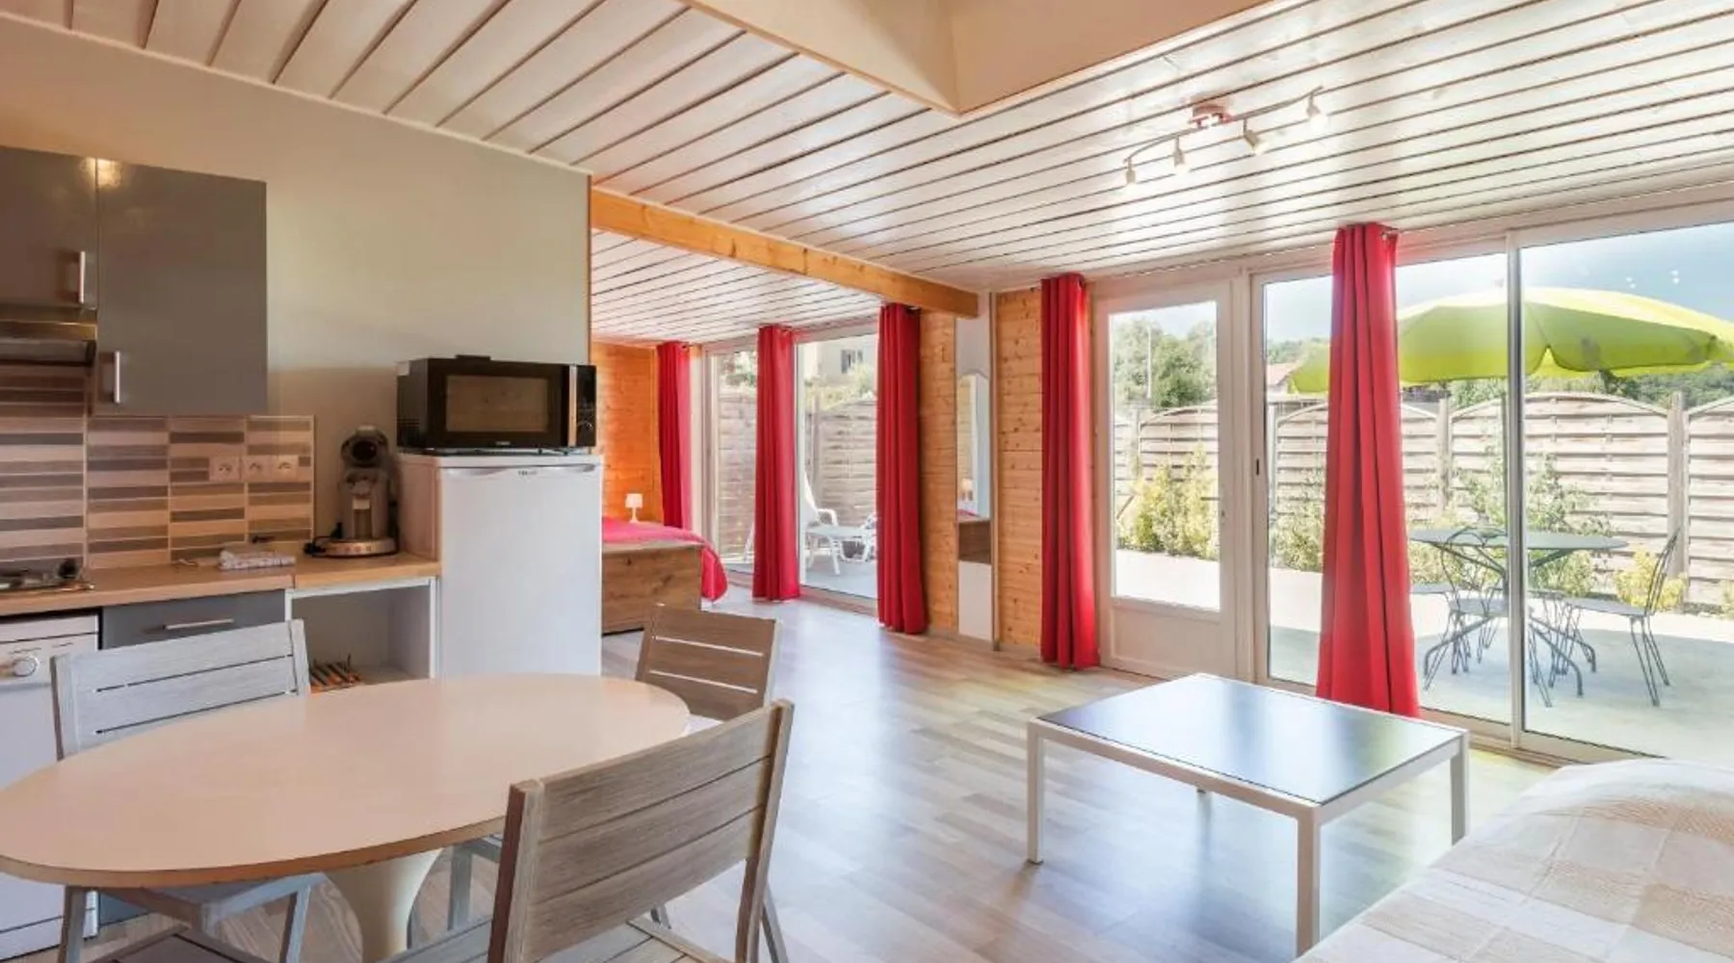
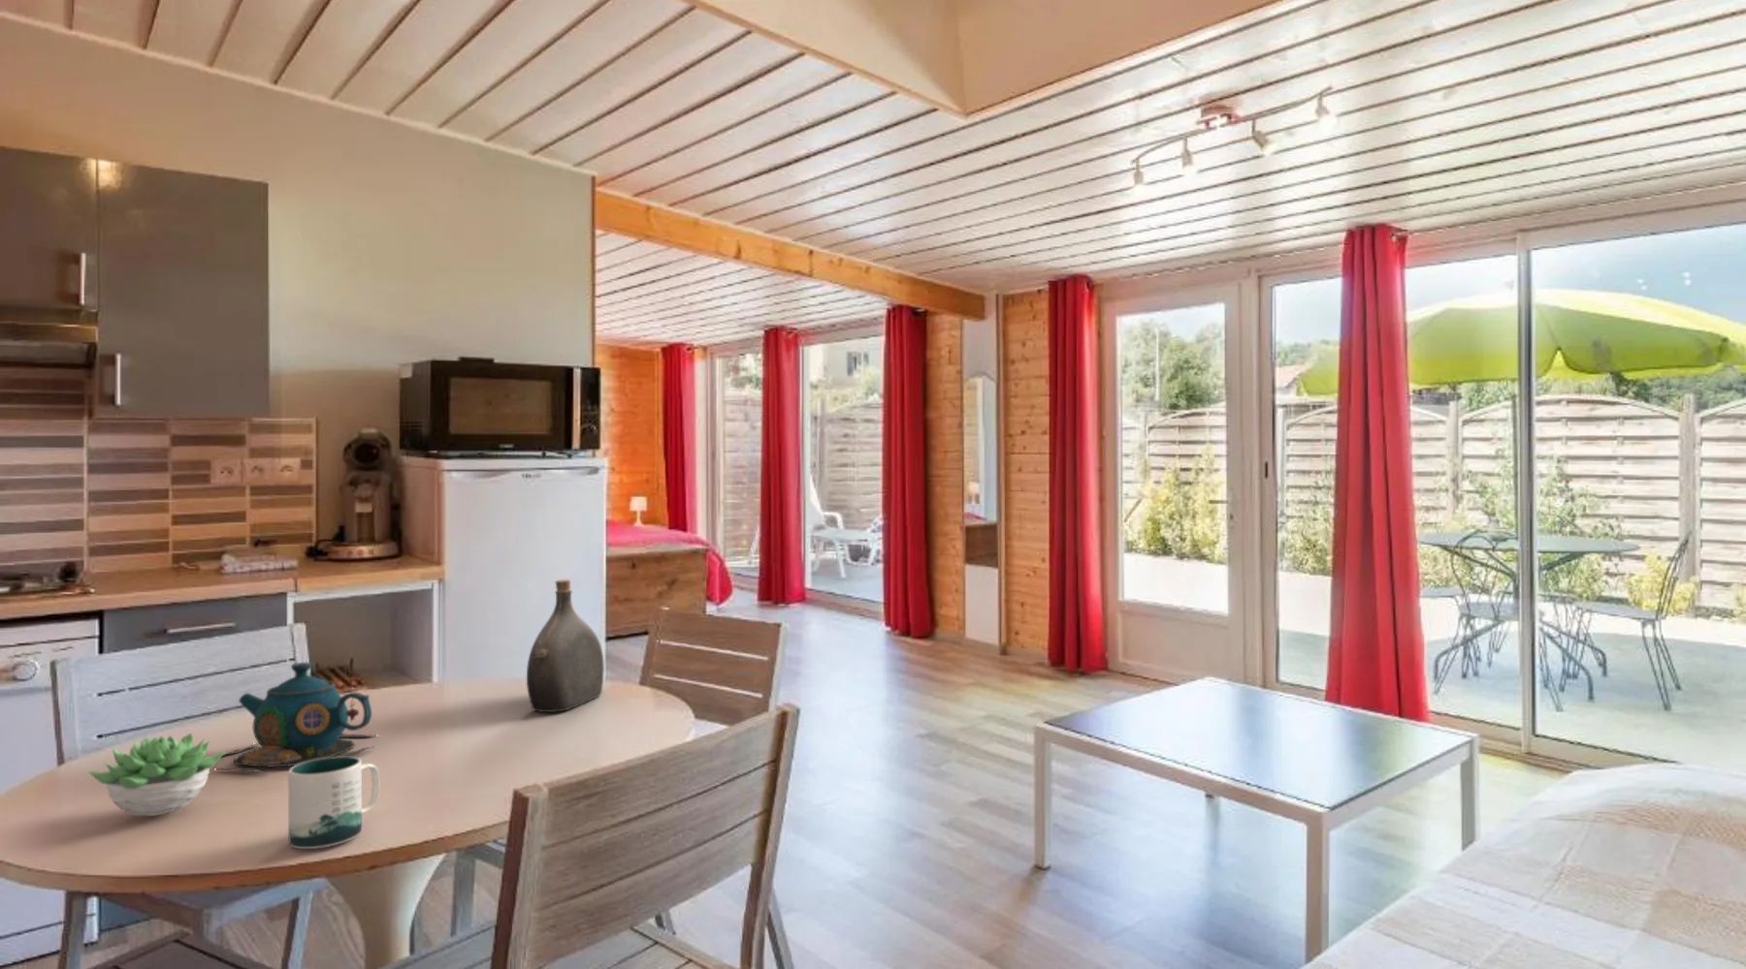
+ teapot (300, 709)
+ mug (338, 796)
+ succulent plant (159, 776)
+ water jug (566, 641)
